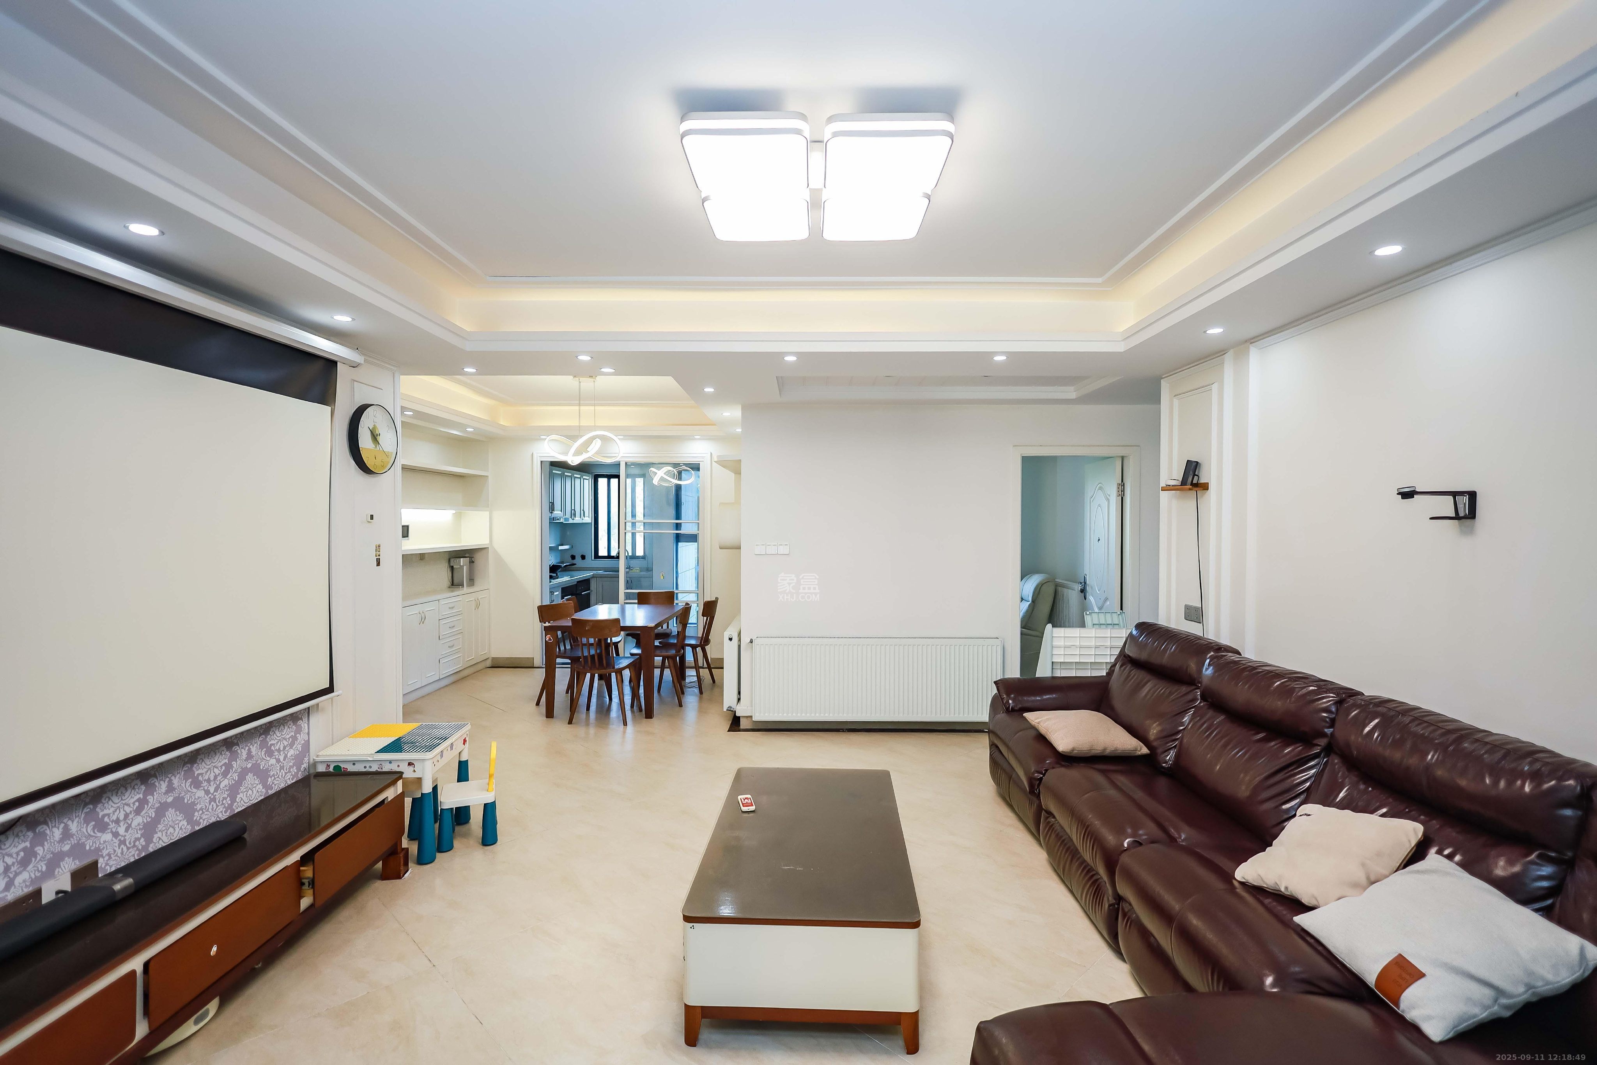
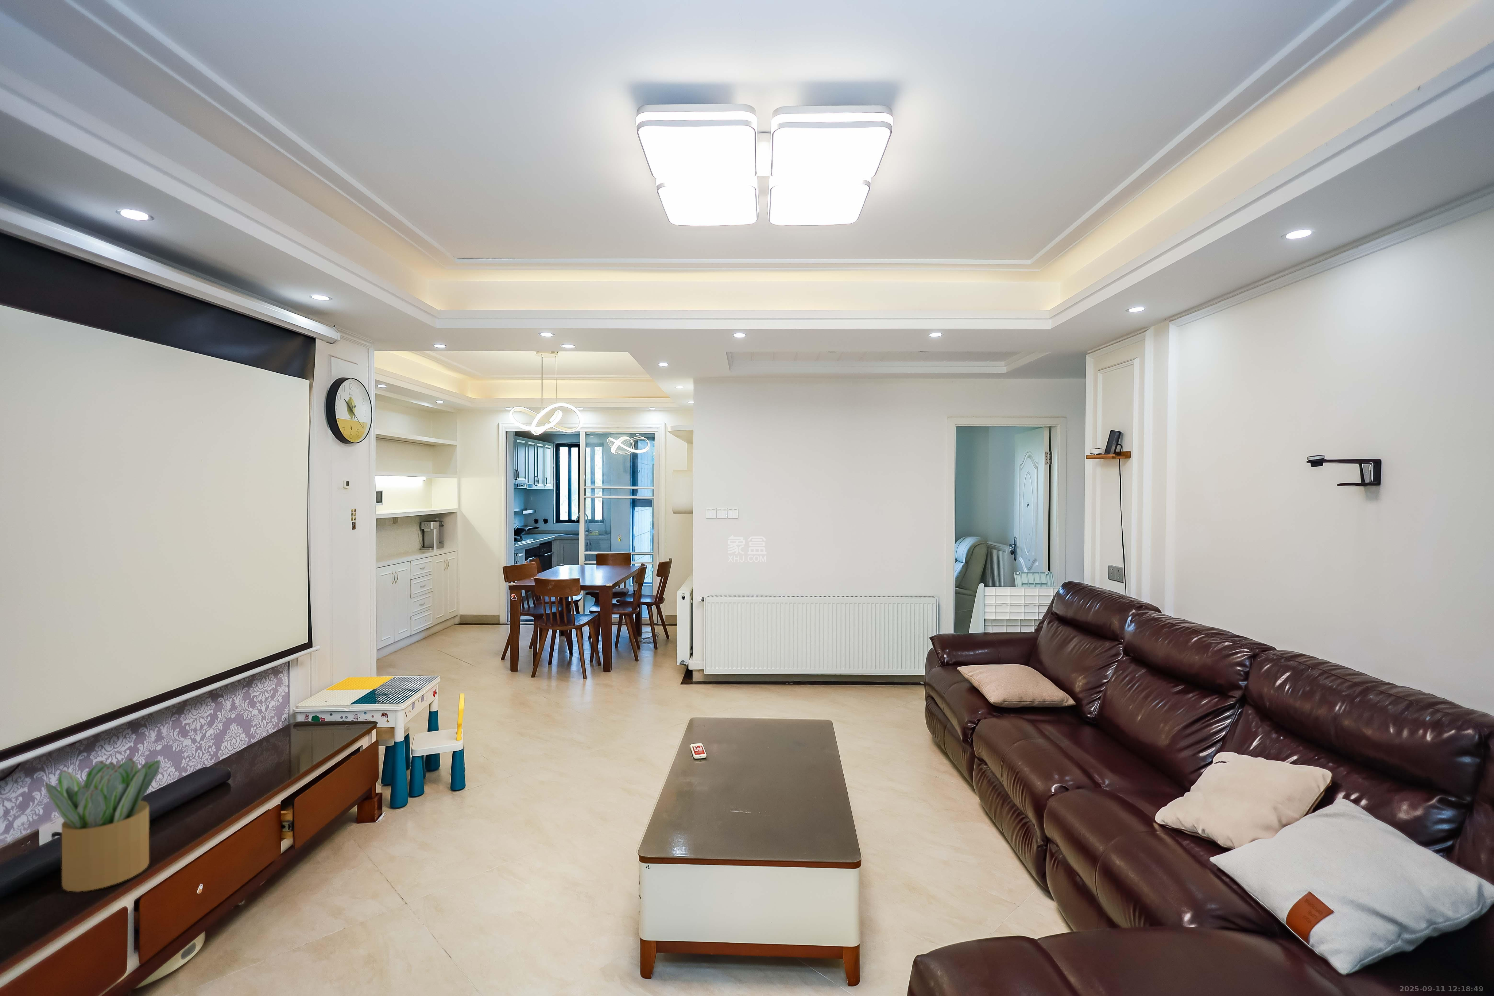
+ potted plant (102, 820)
